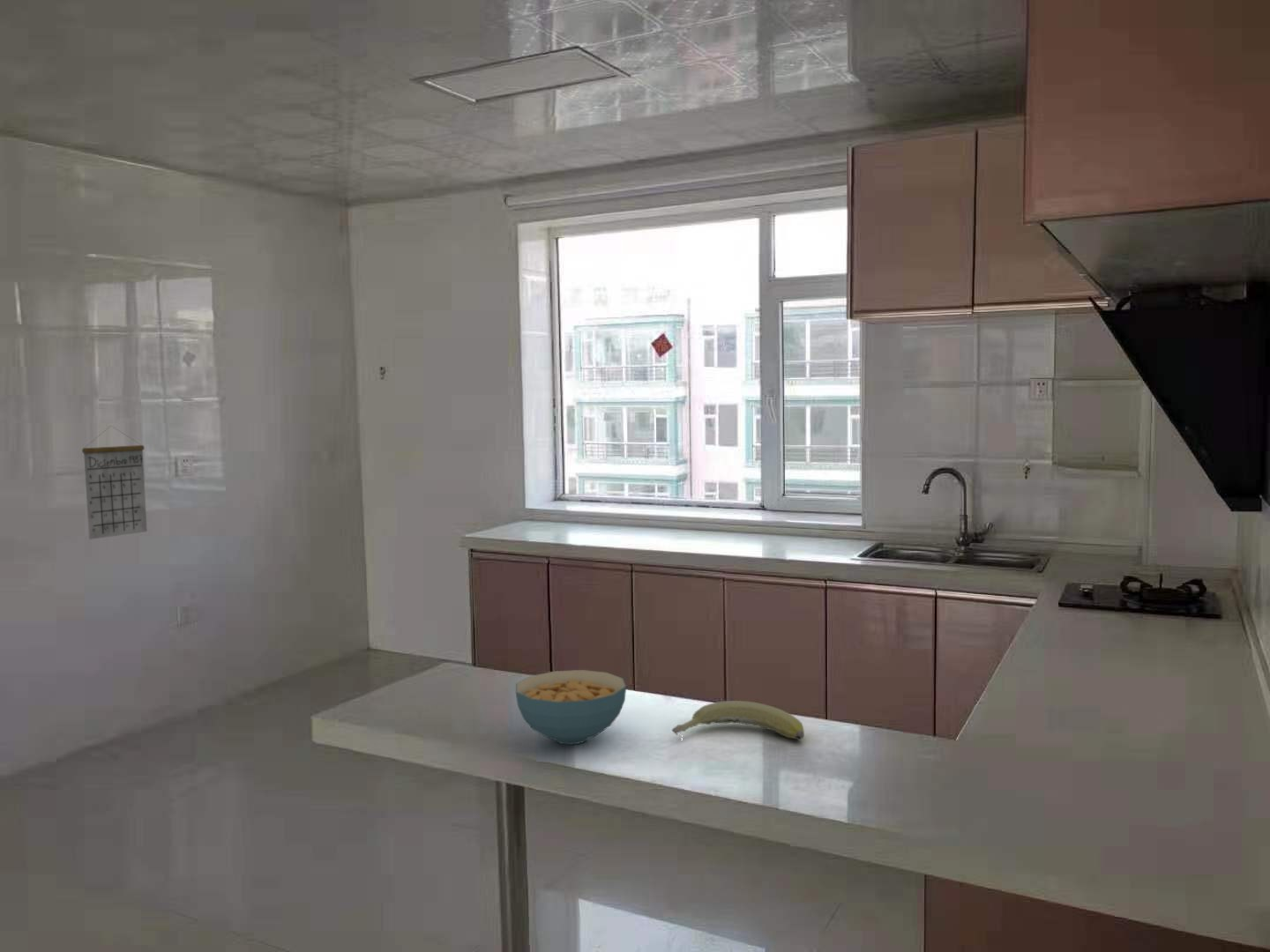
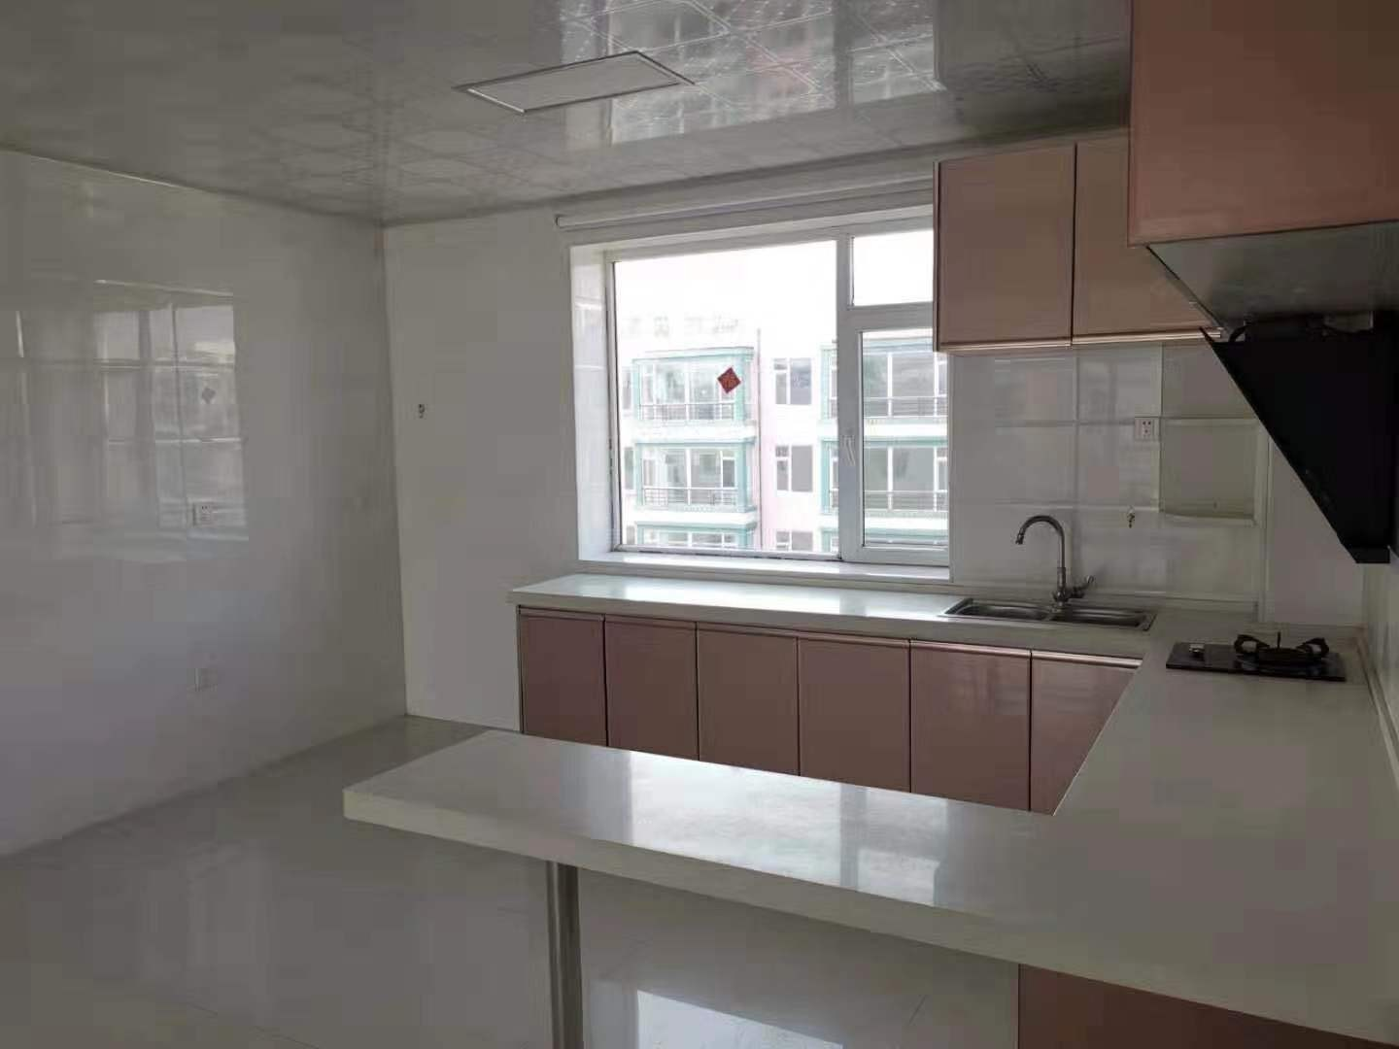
- calendar (116, 480)
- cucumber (734, 721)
- cereal bowl (571, 711)
